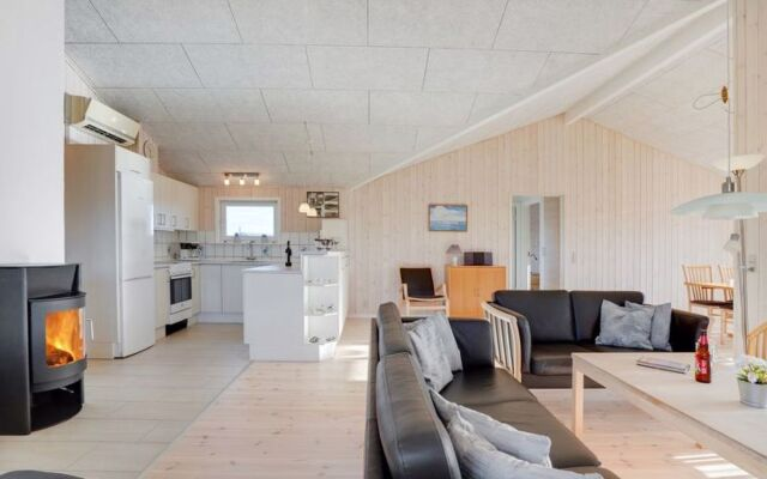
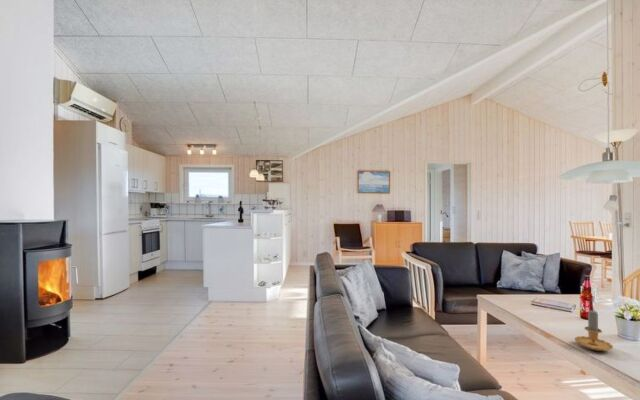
+ candle (595, 329)
